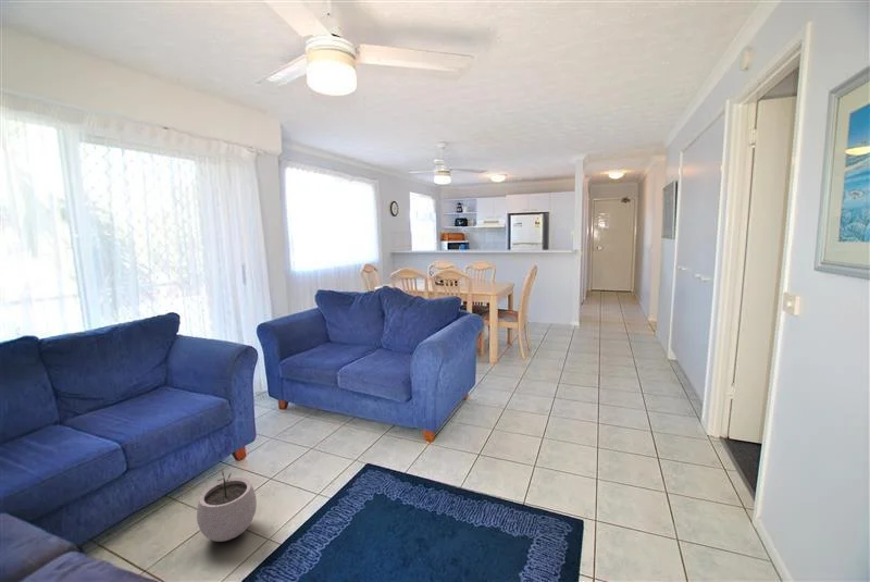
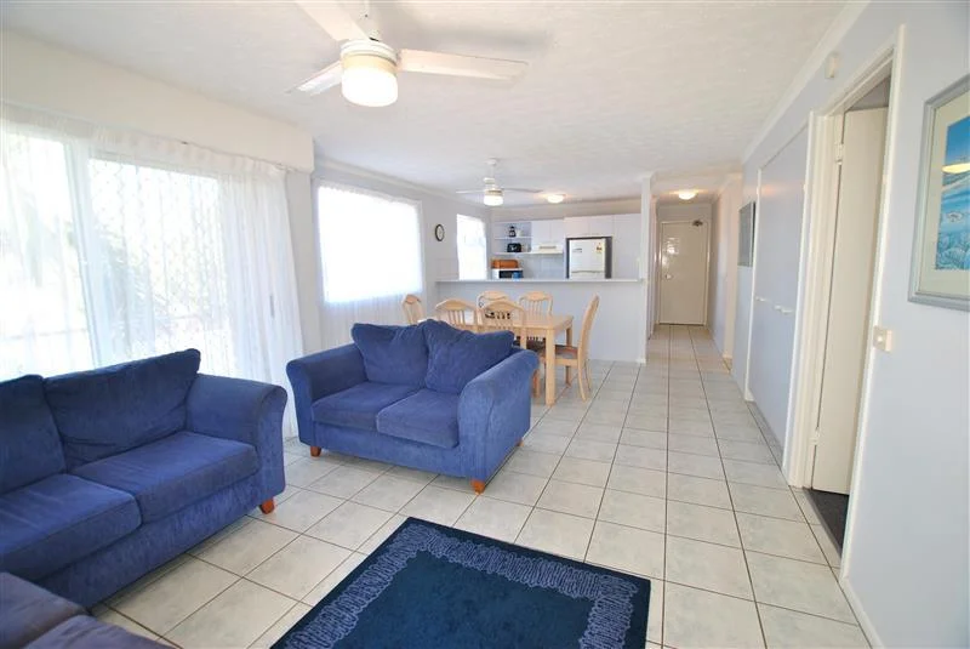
- plant pot (226, 503)
